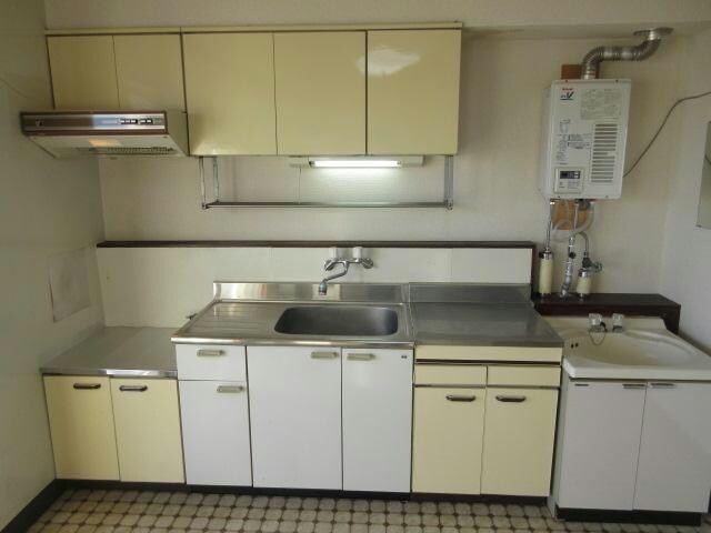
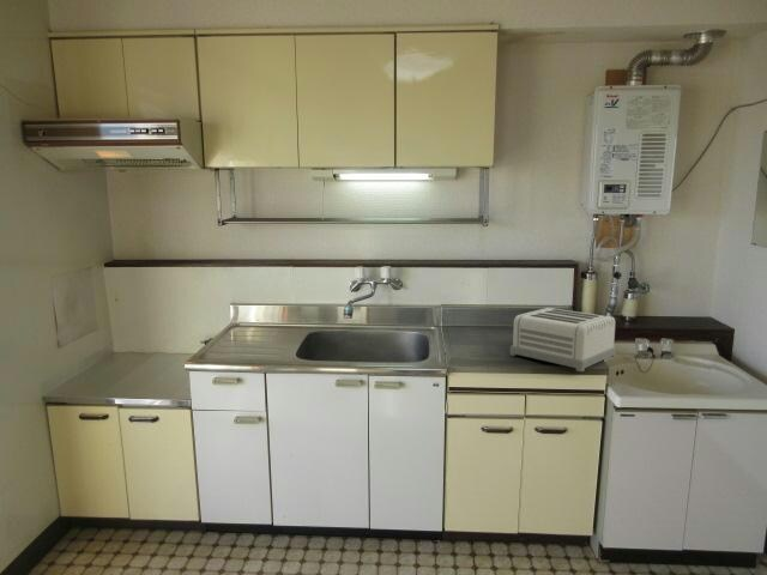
+ toaster (558, 334)
